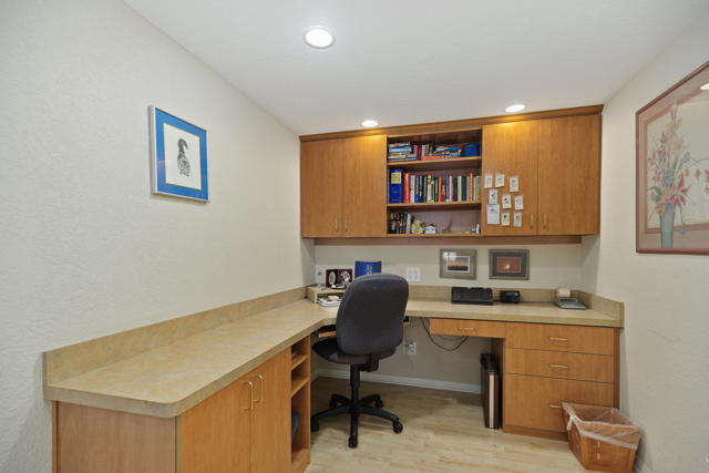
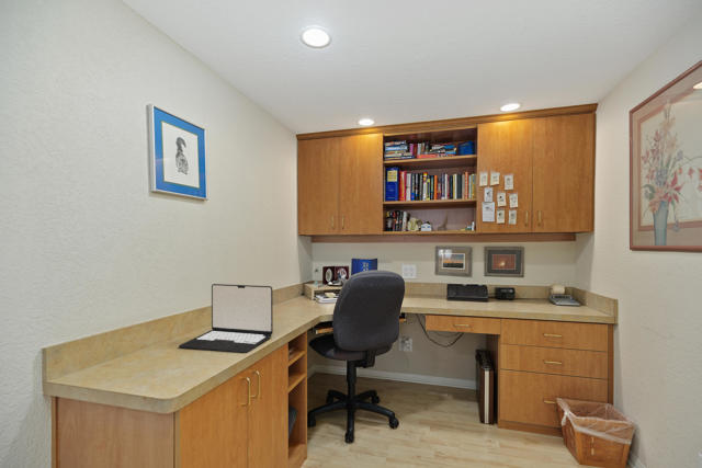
+ laptop (227, 316)
